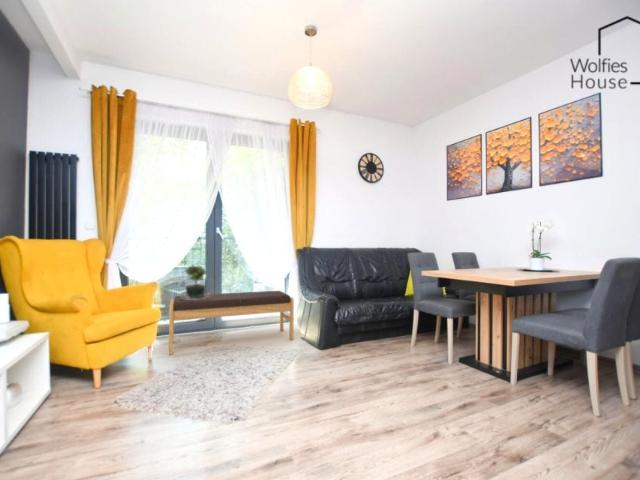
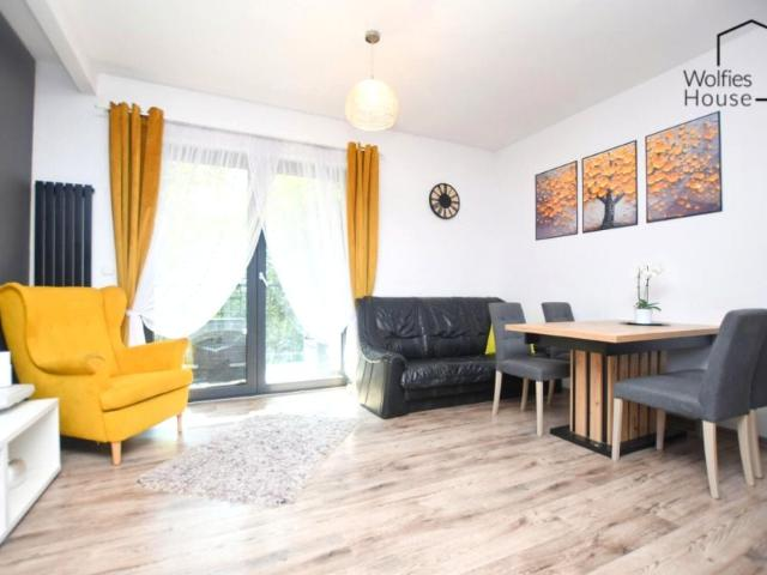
- potted plant (196, 280)
- bench (233, 315)
